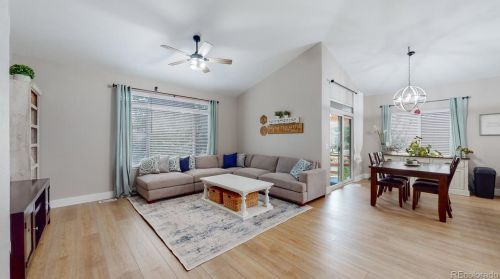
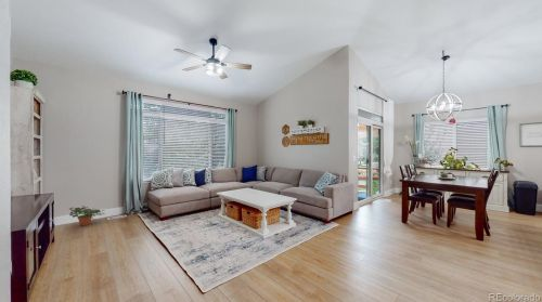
+ potted plant (87, 214)
